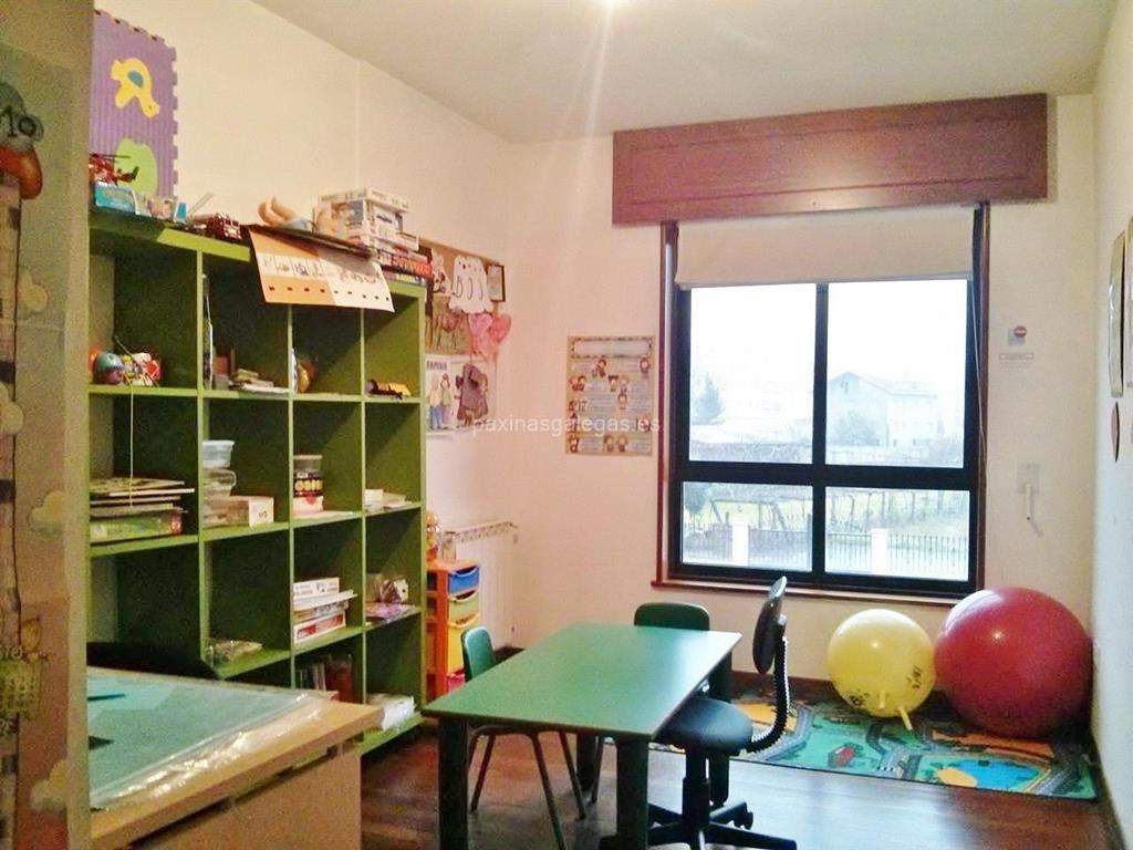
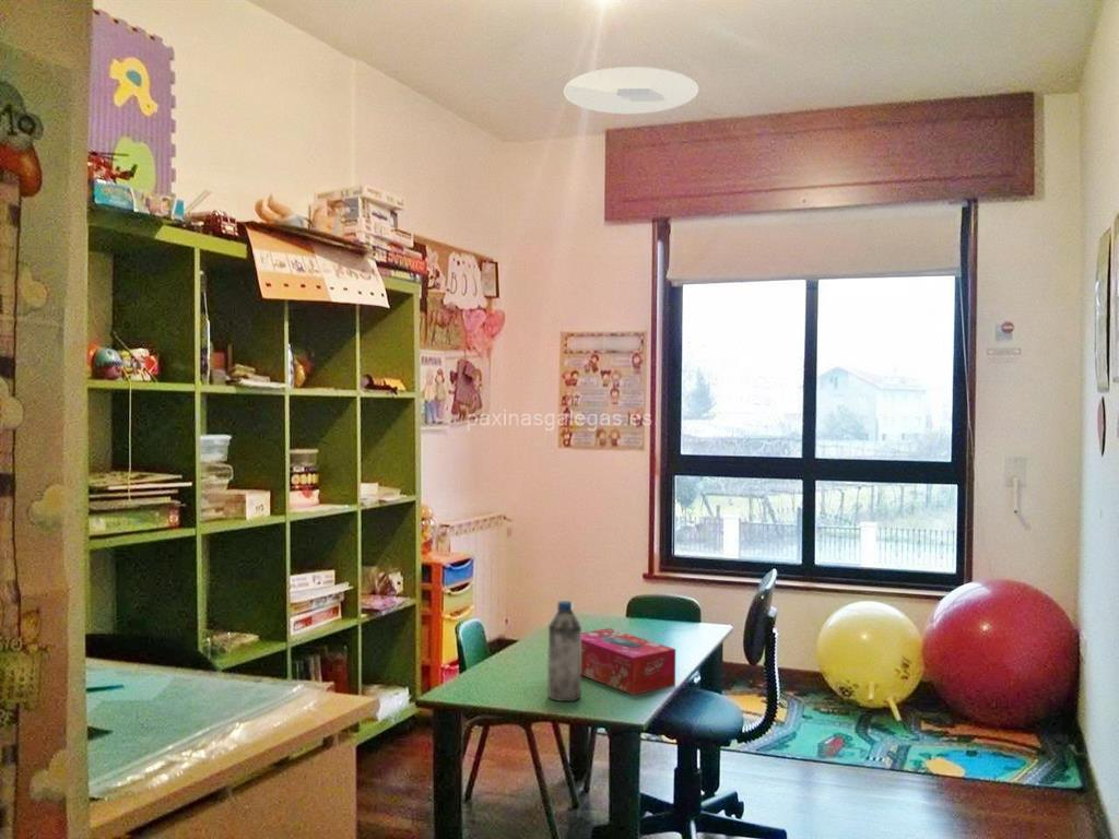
+ water bottle (564, 649)
+ tissue box (620, 659)
+ ceiling light (631, 85)
